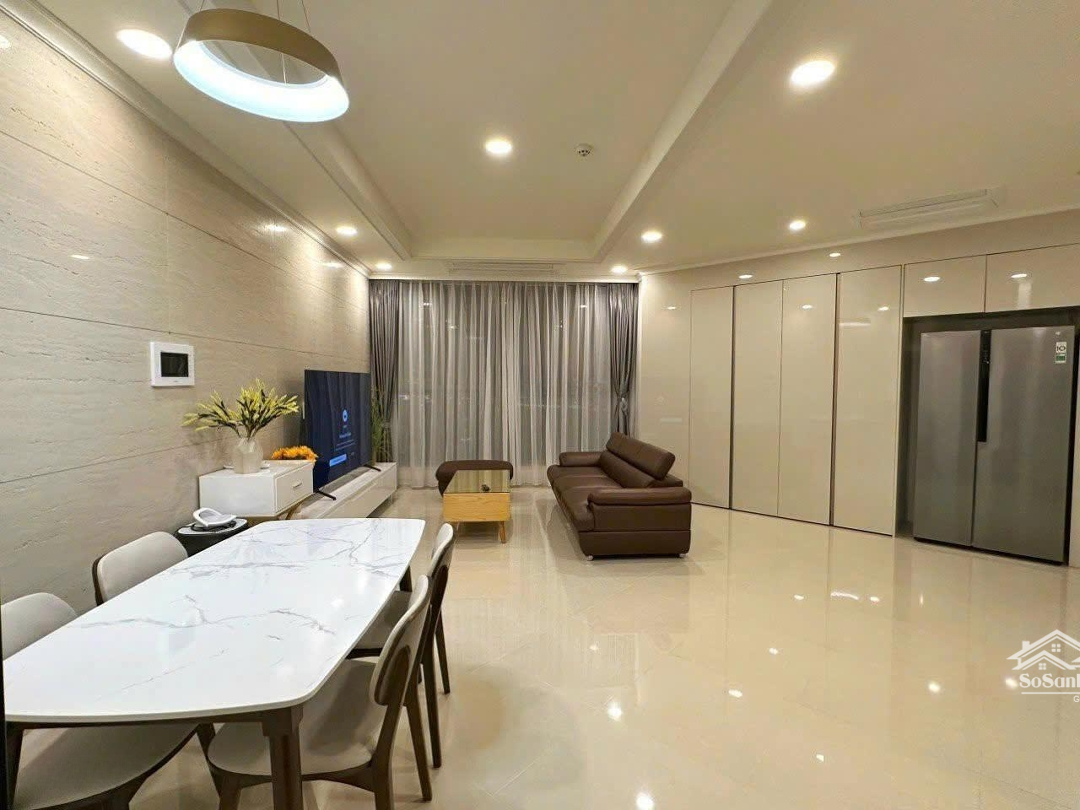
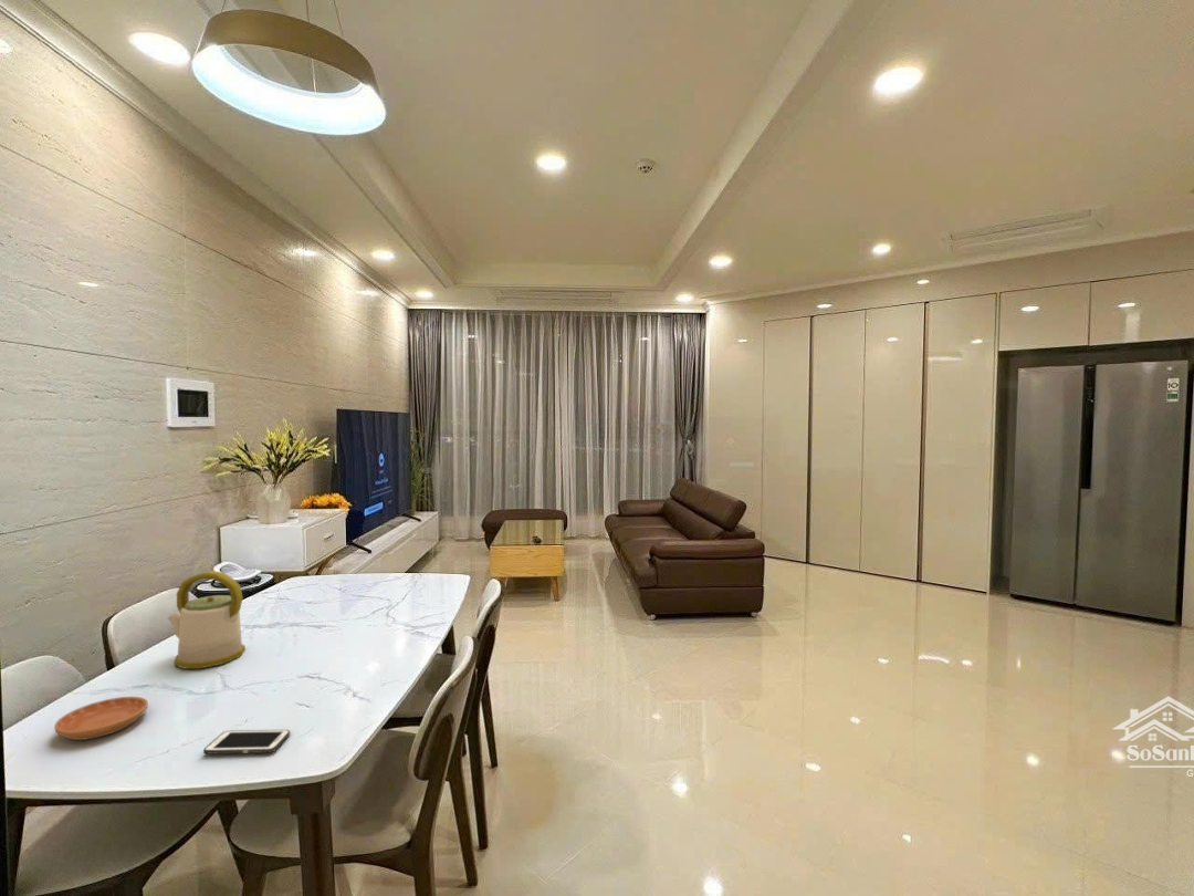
+ kettle (205, 614)
+ cell phone (248, 741)
+ saucer (103, 718)
